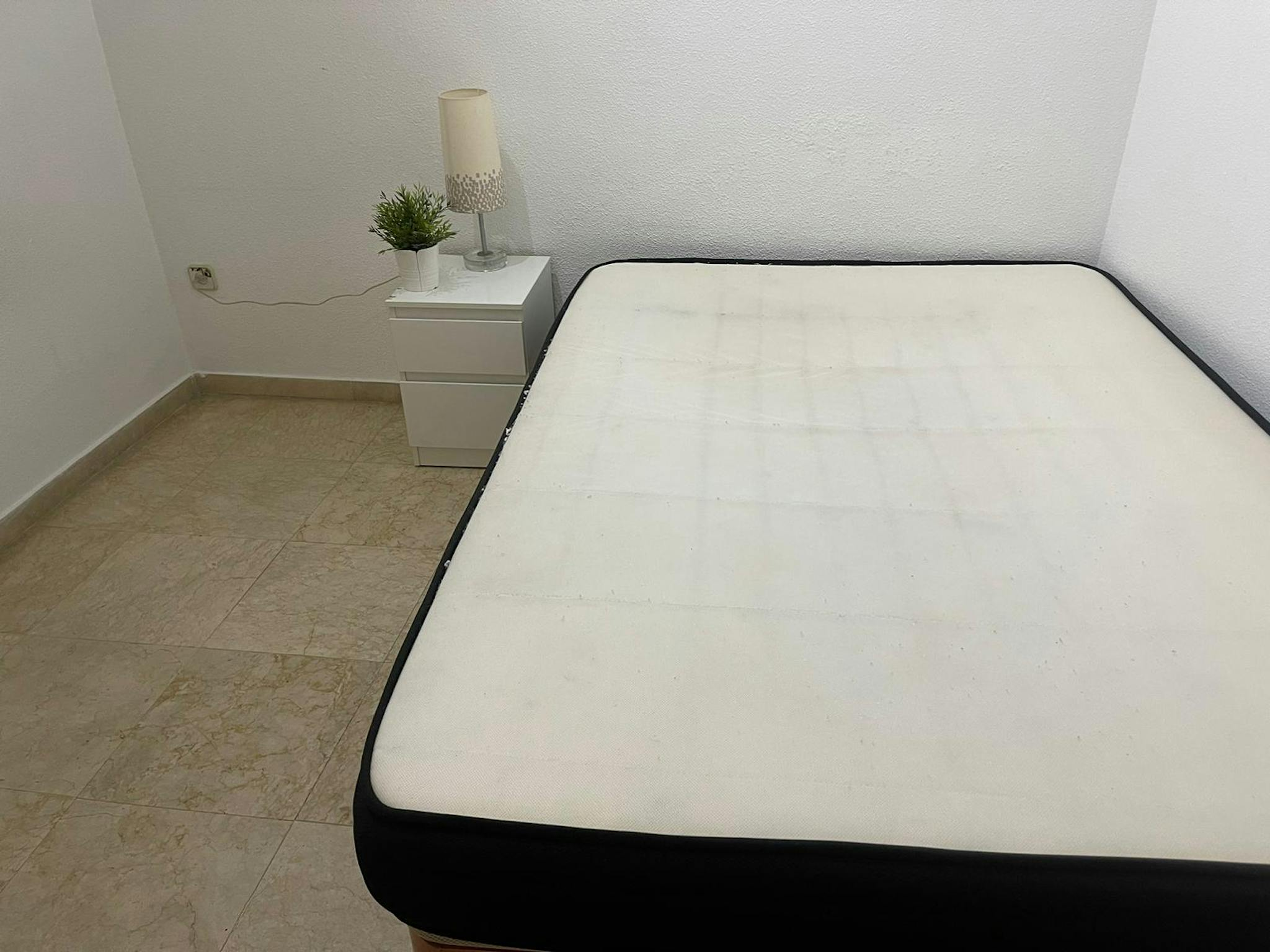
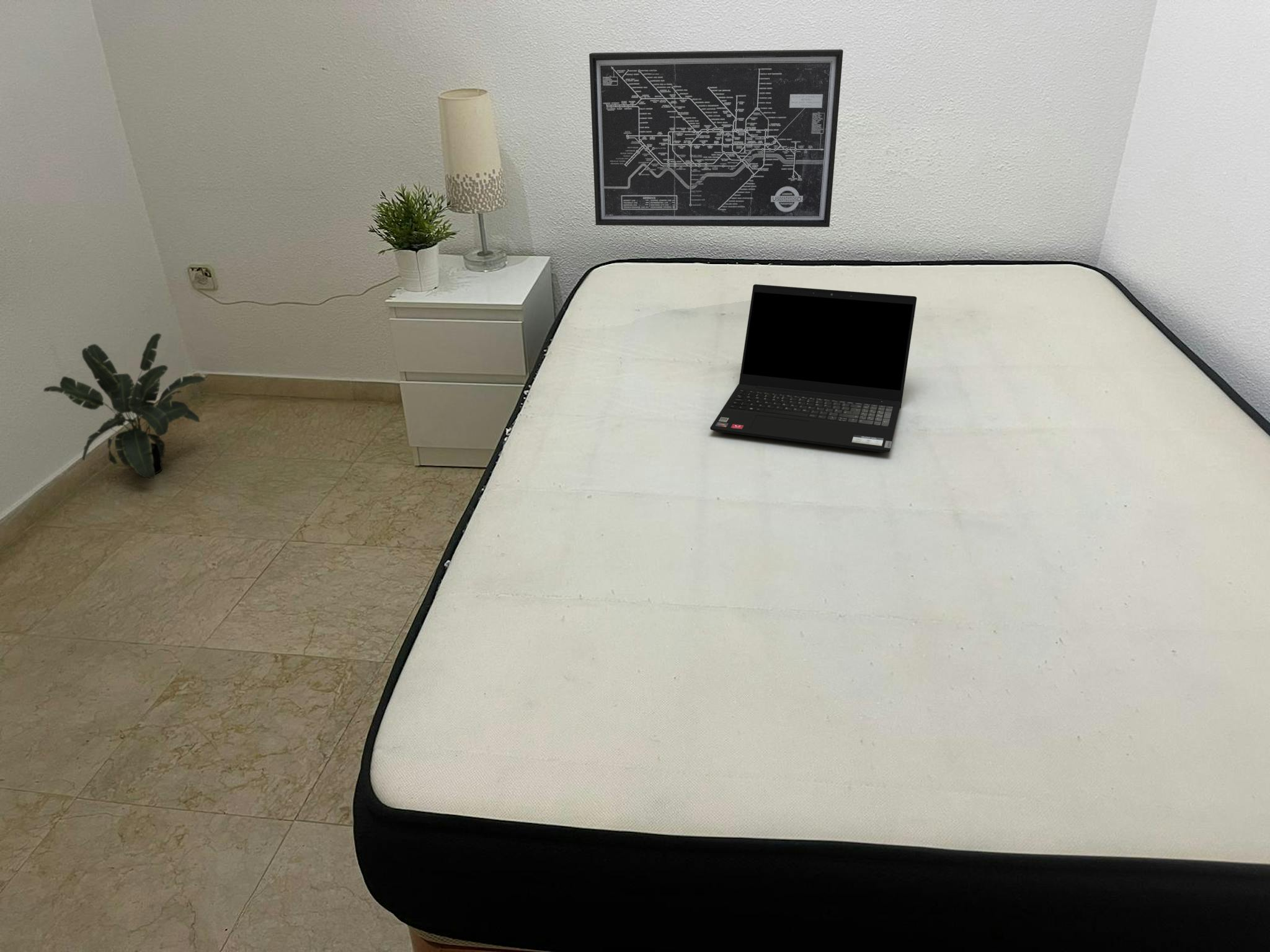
+ potted plant (138, 410)
+ wall art (713, 141)
+ laptop computer (815, 364)
